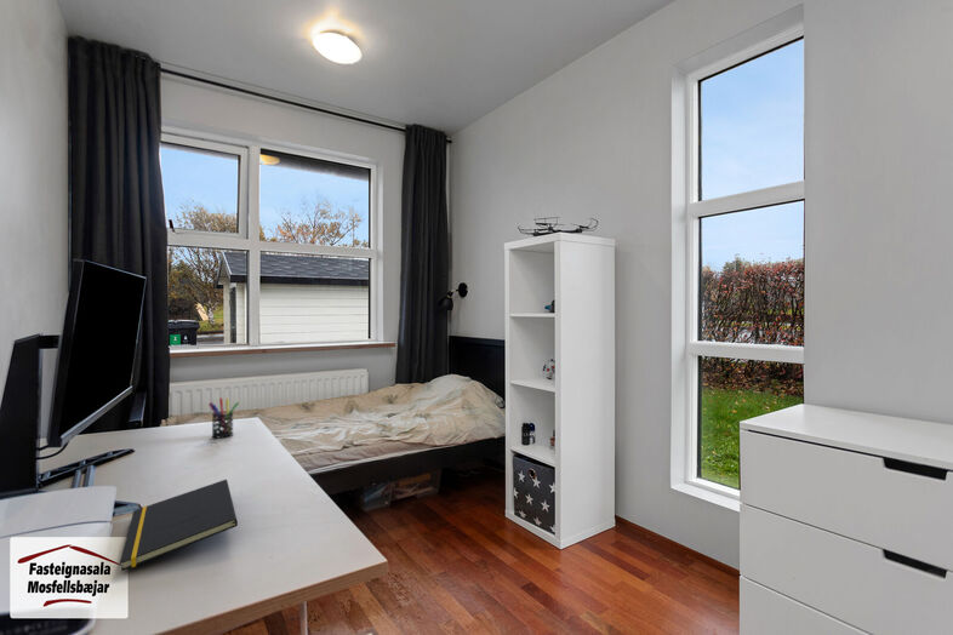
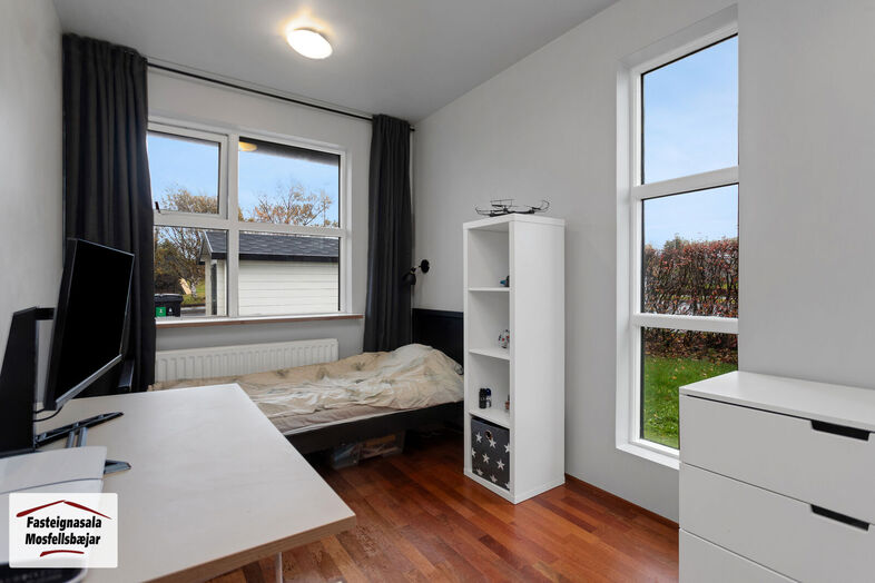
- notepad (182, 517)
- pen holder (224, 416)
